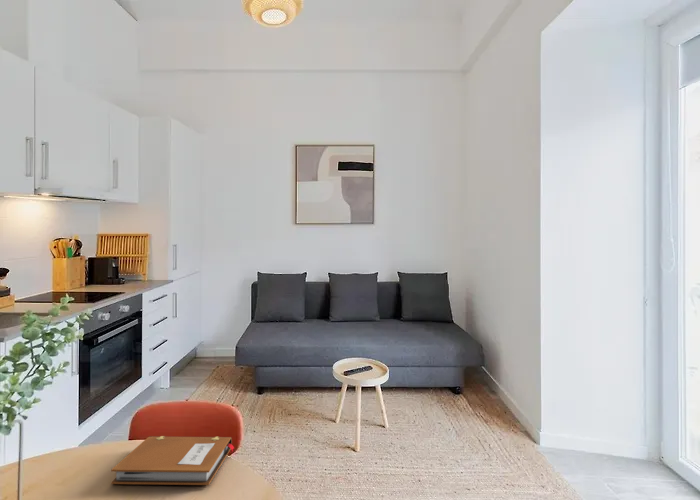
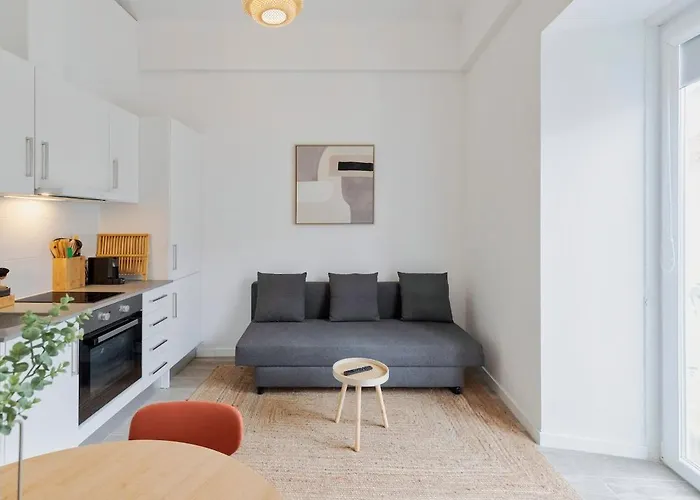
- notebook (179, 457)
